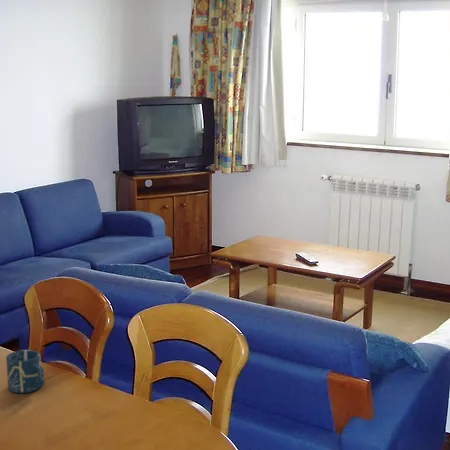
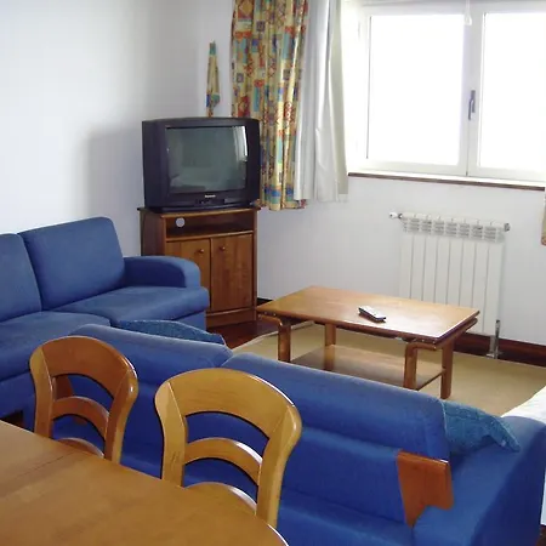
- cup (27, 372)
